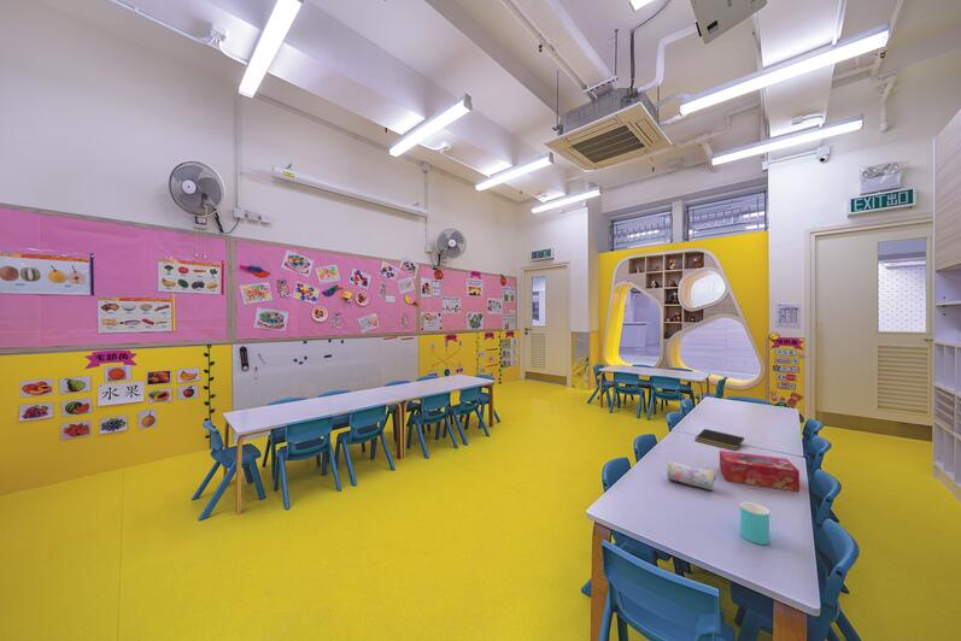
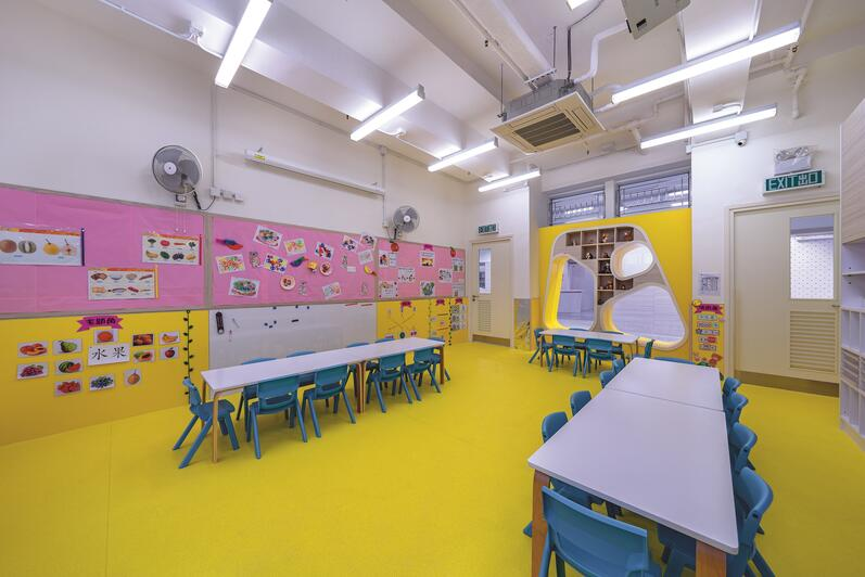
- pencil case (690, 475)
- tissue box (756, 469)
- cup (755, 521)
- notepad (719, 439)
